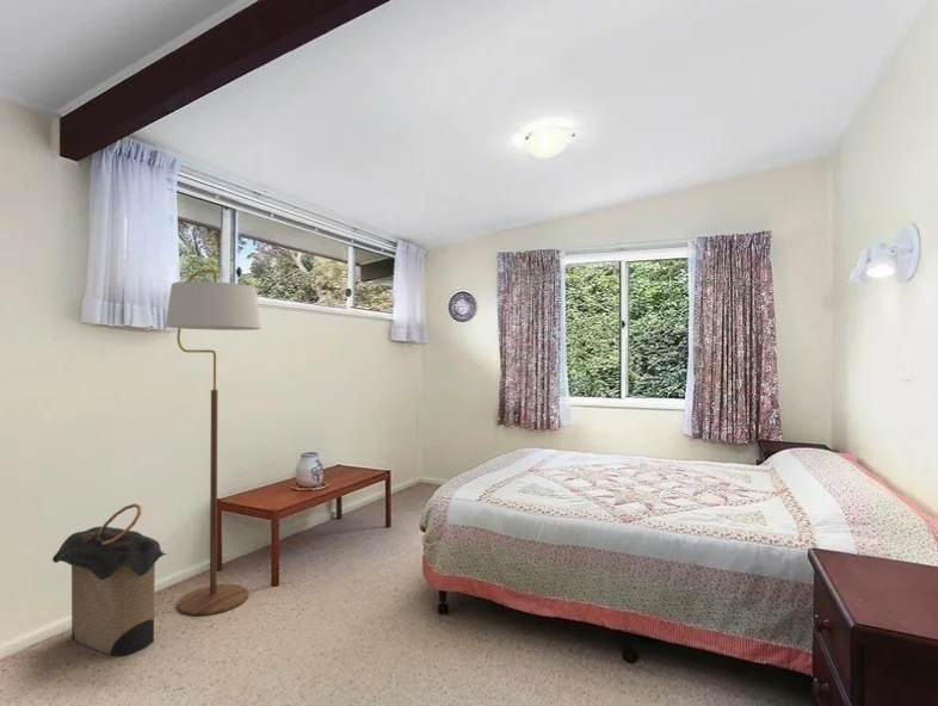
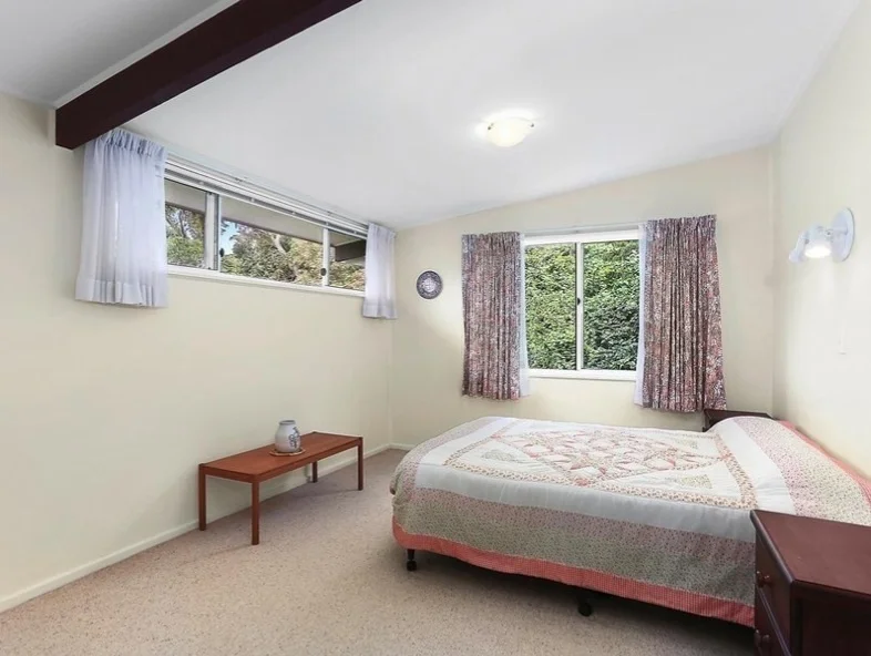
- floor lamp (211, 433)
- laundry hamper (109, 572)
